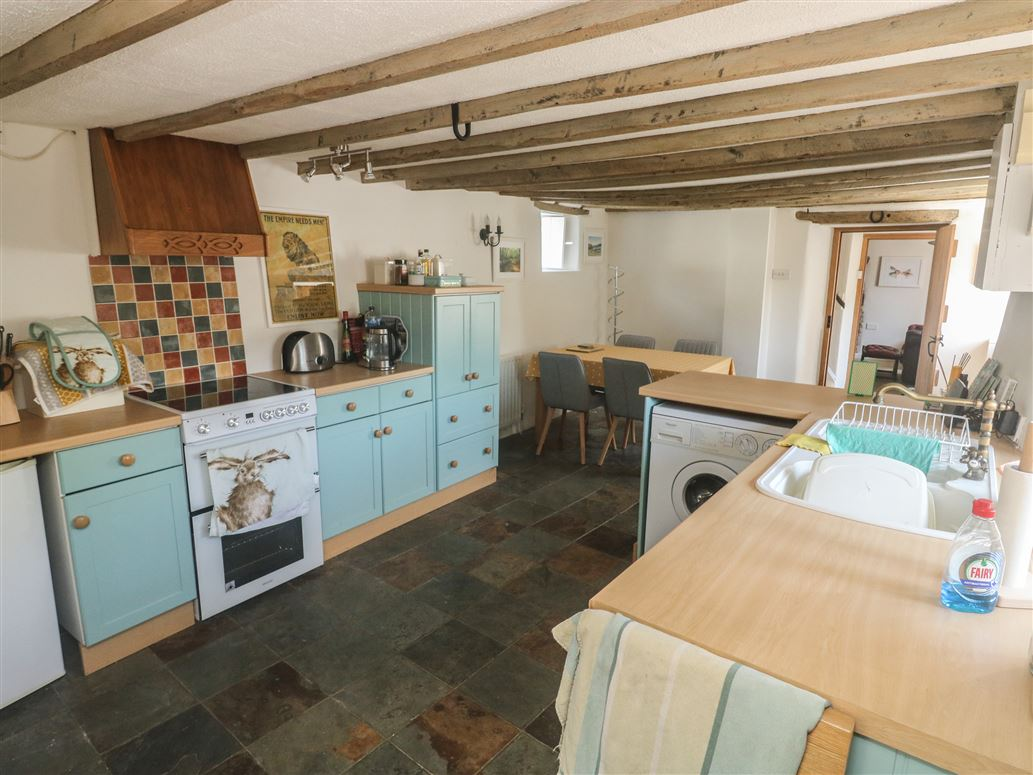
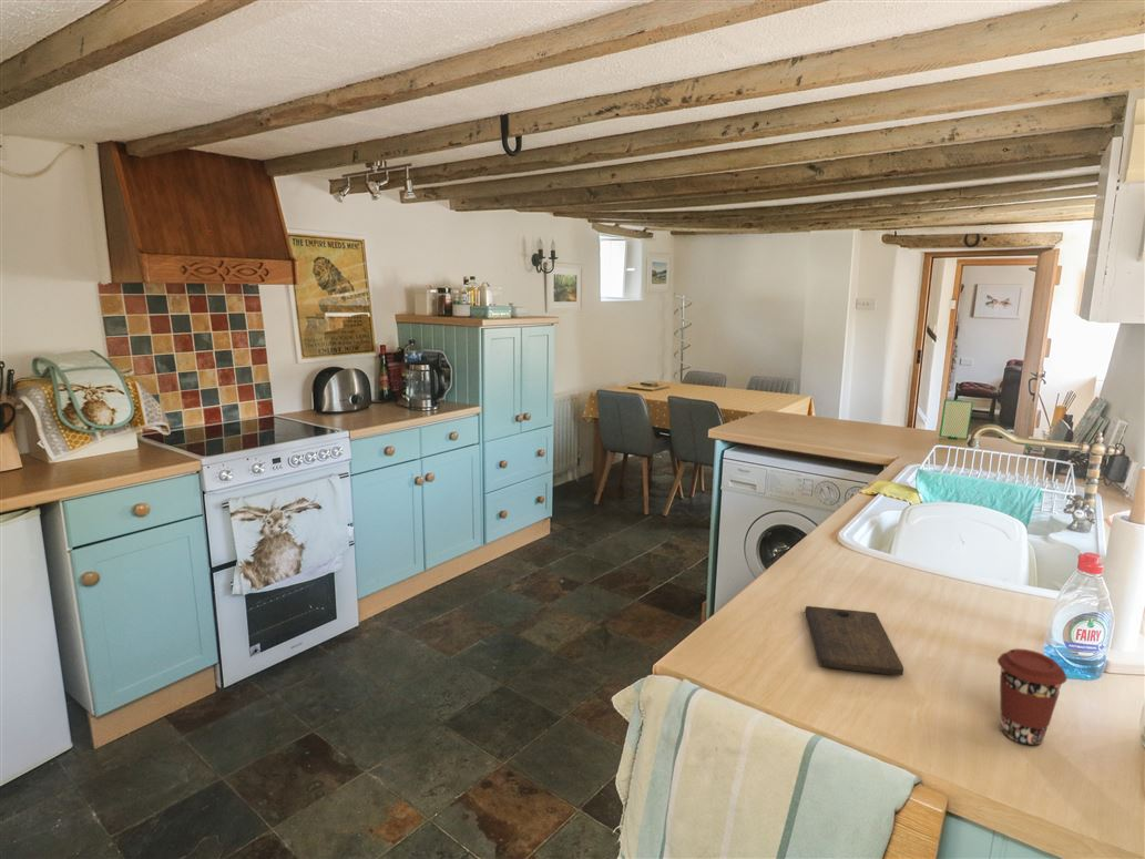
+ coffee cup (1026, 697)
+ cutting board (849, 637)
